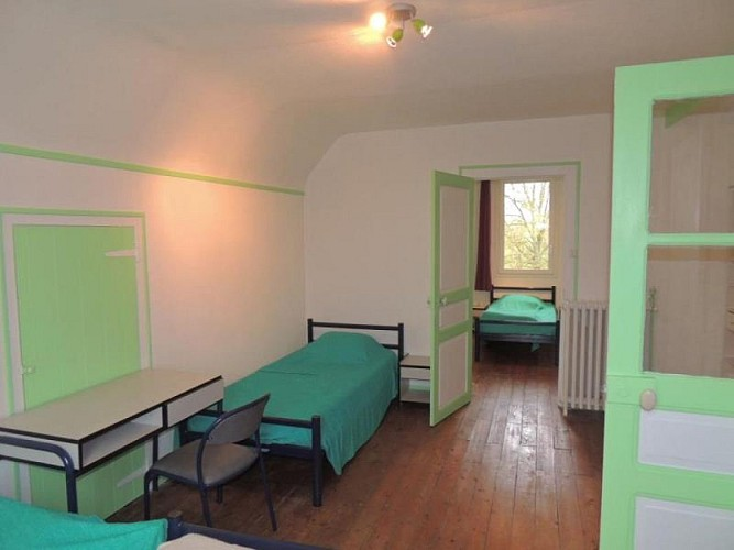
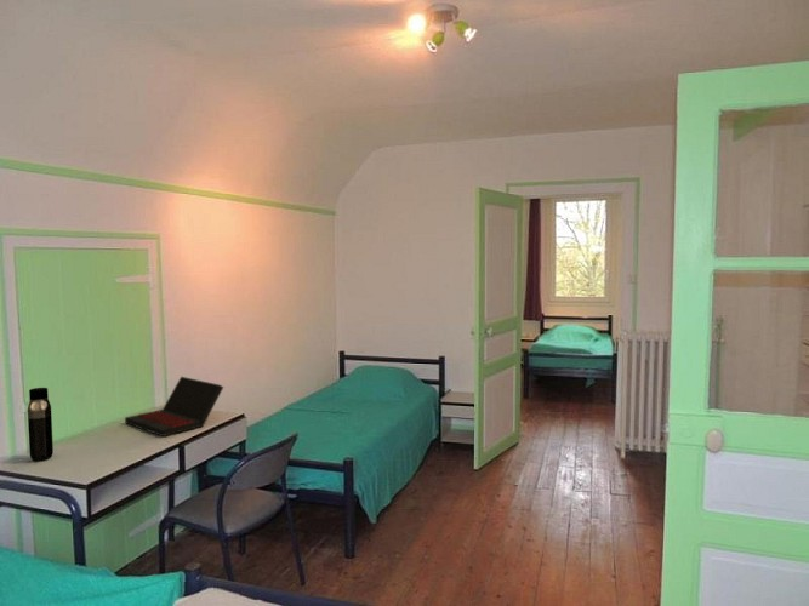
+ laptop (173, 404)
+ water bottle (40, 423)
